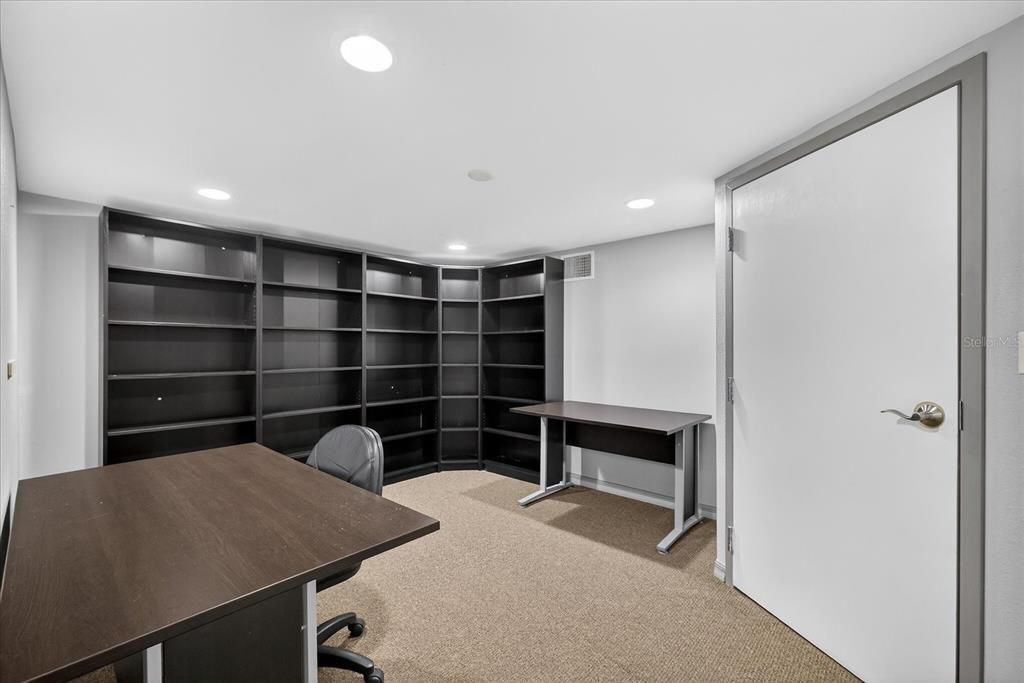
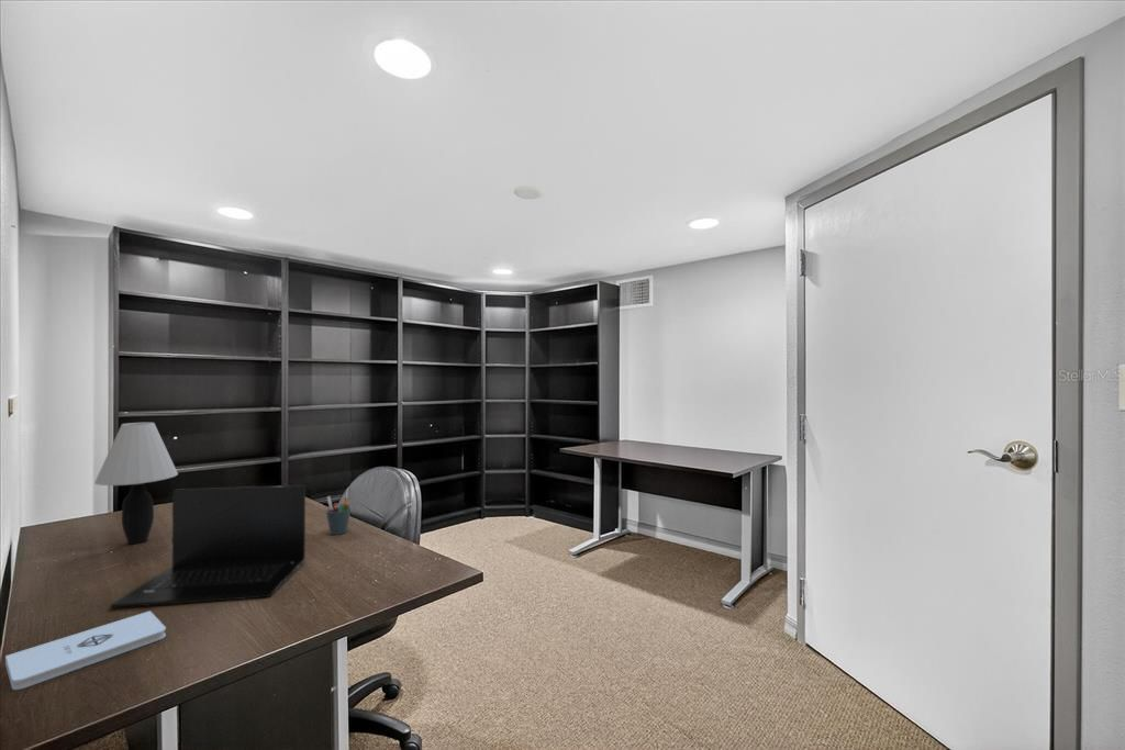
+ table lamp (137, 482)
+ notepad (90, 646)
+ pen holder (338, 514)
+ laptop (218, 540)
